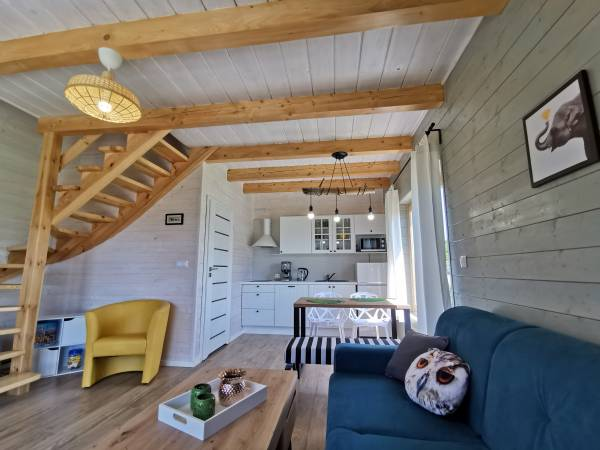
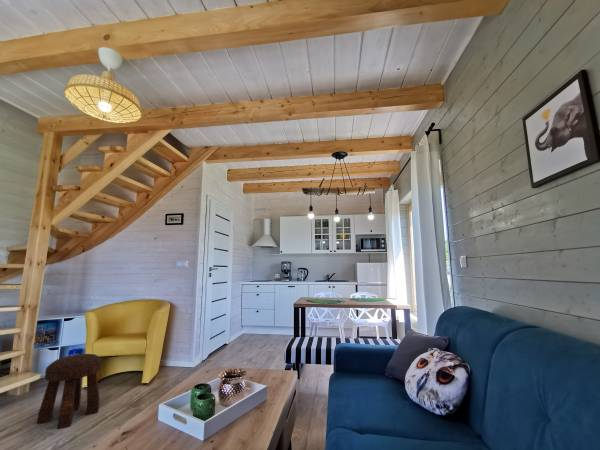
+ stool (72, 386)
